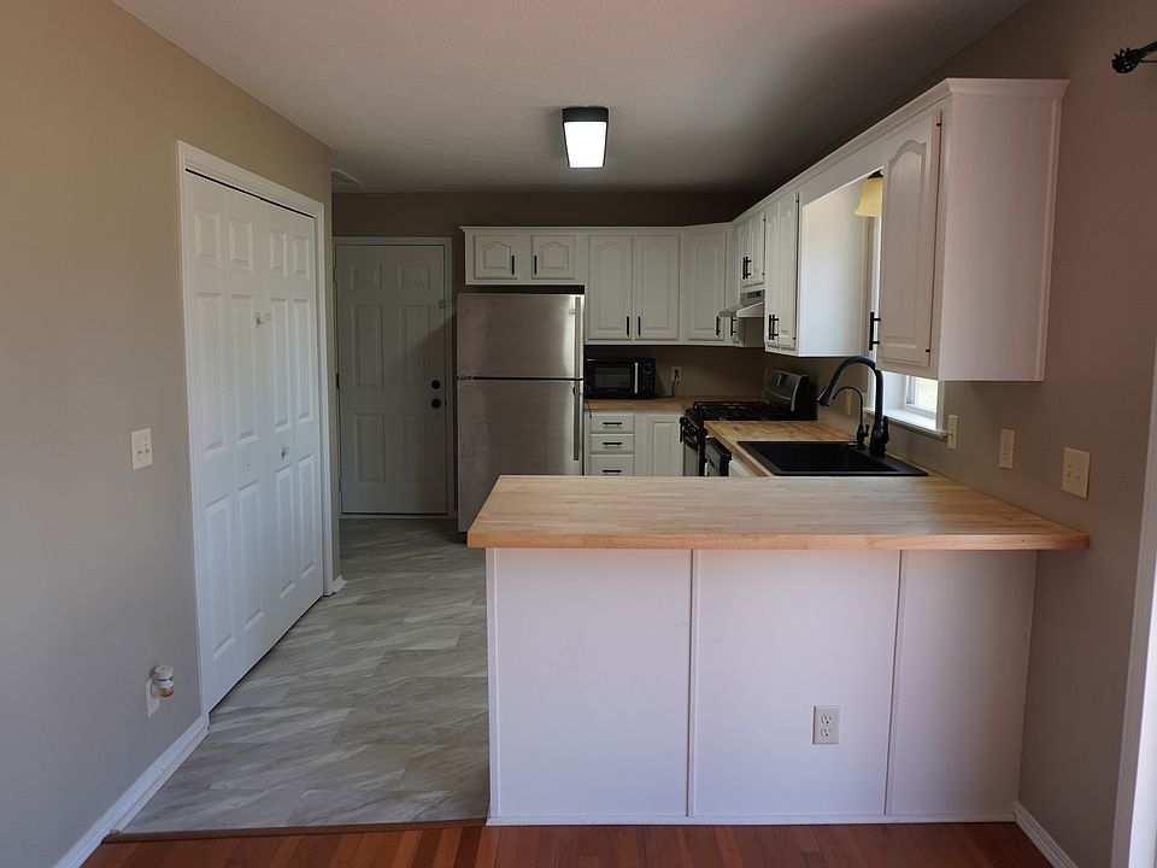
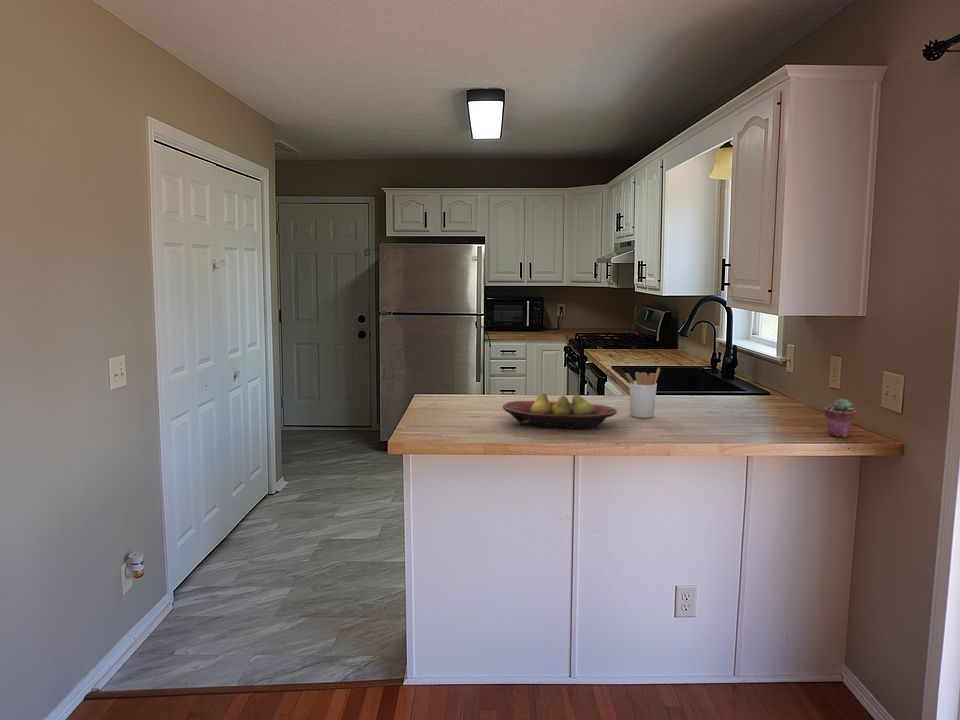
+ potted succulent (839, 416)
+ fruit bowl (558, 409)
+ utensil holder (643, 392)
